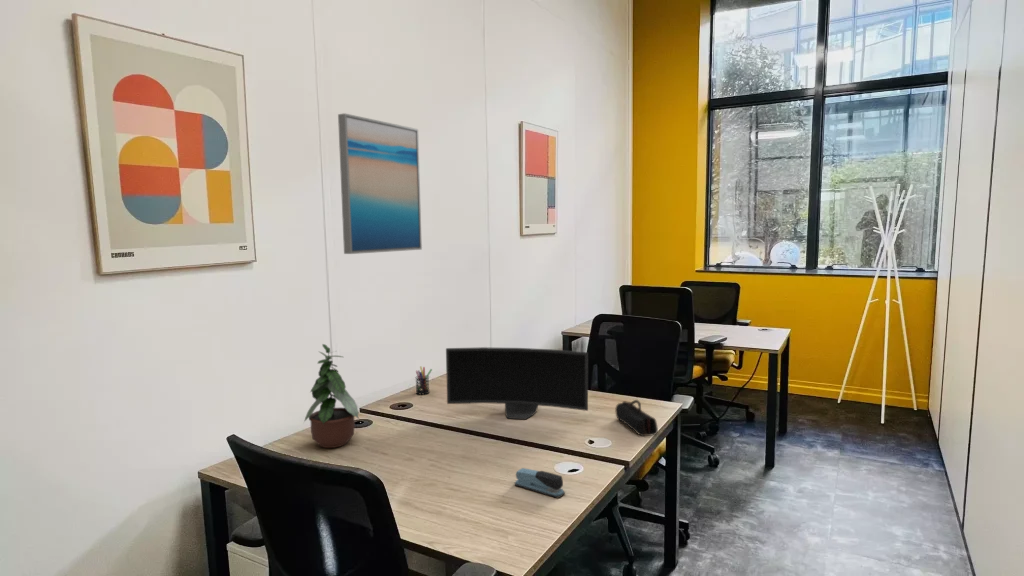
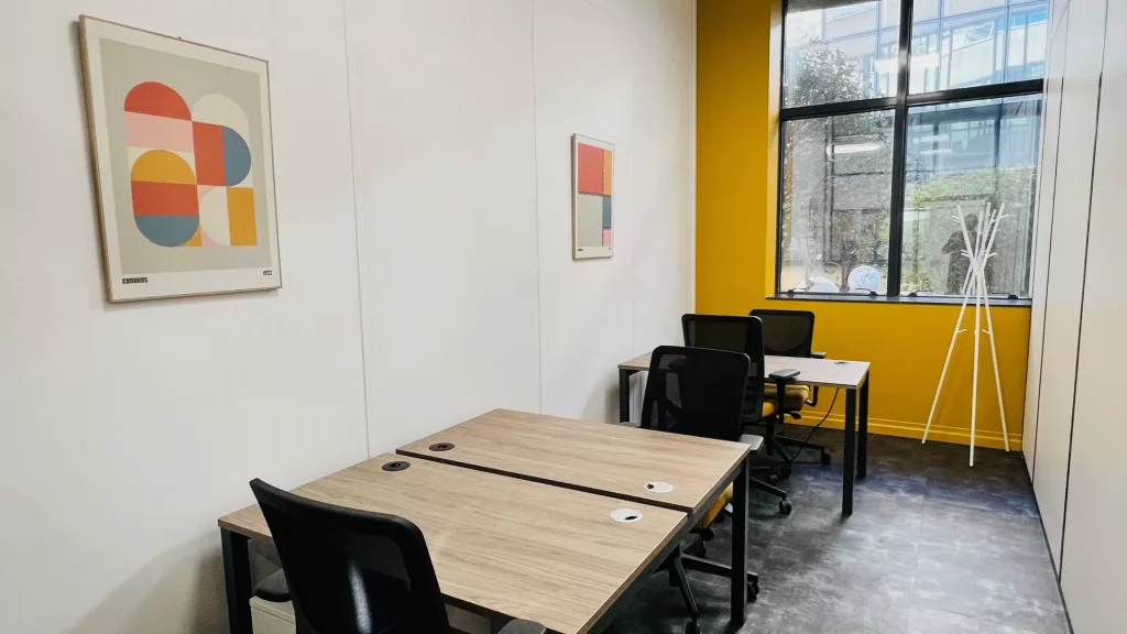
- stapler (539, 480)
- pen holder (424, 379)
- potted plant (330, 393)
- monitor (519, 380)
- wall art (383, 187)
- pencil case (635, 413)
